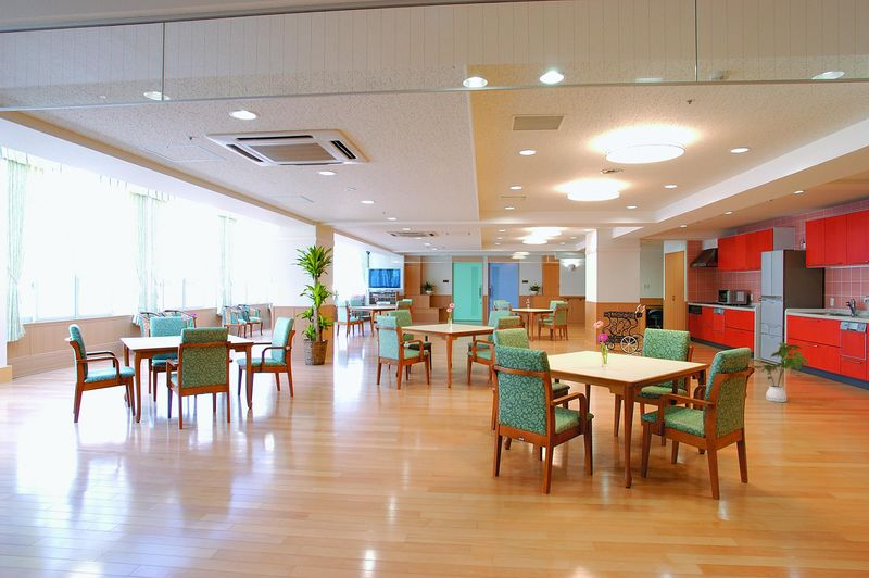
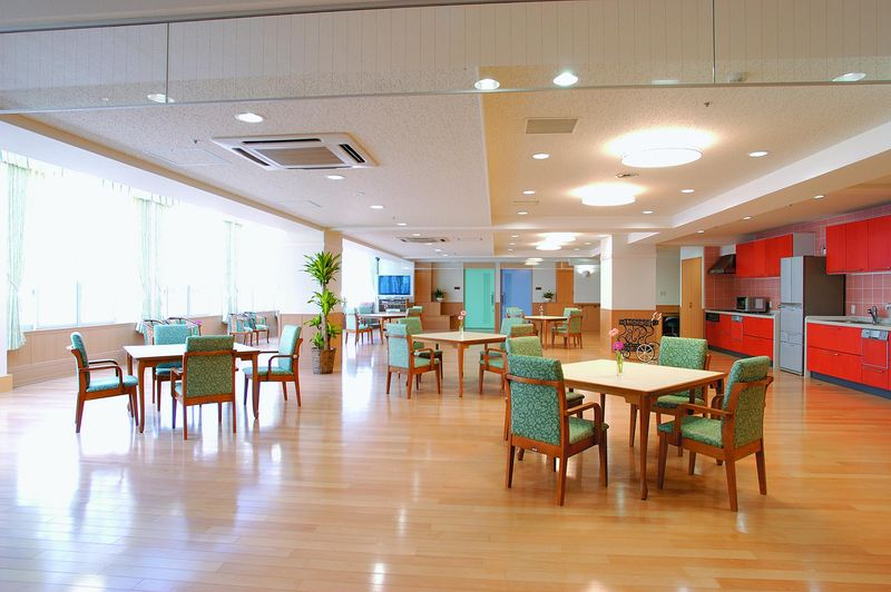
- house plant (780, 370)
